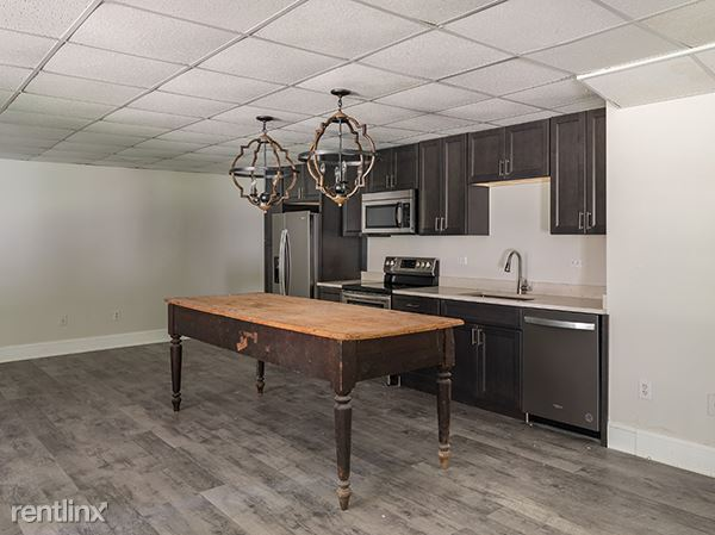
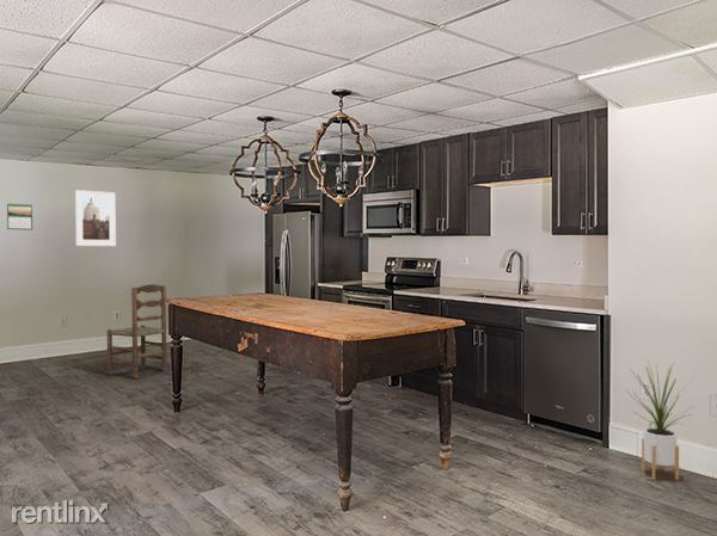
+ house plant (661, 418)
+ dining chair (139, 328)
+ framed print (96, 218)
+ calendar (19, 216)
